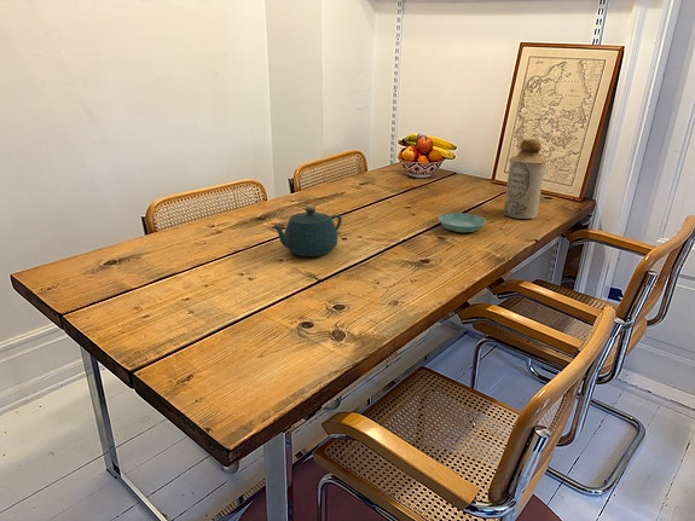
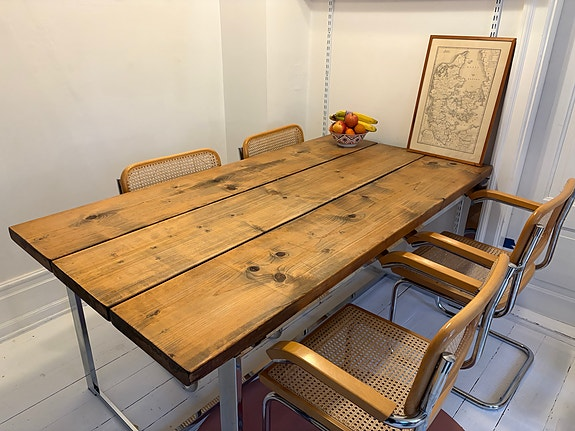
- bottle (525, 178)
- saucer (461, 222)
- teapot (308, 230)
